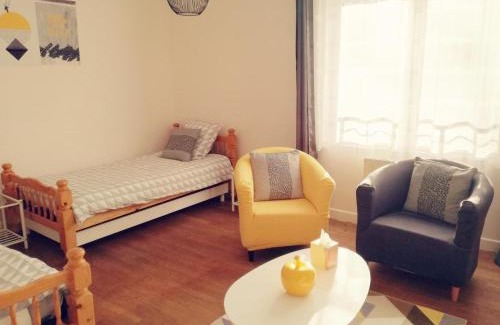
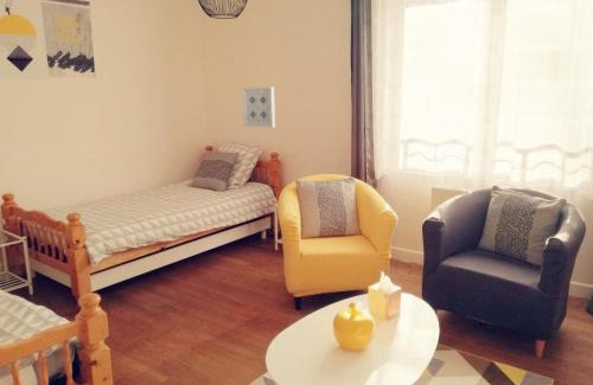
+ wall art (257, 107)
